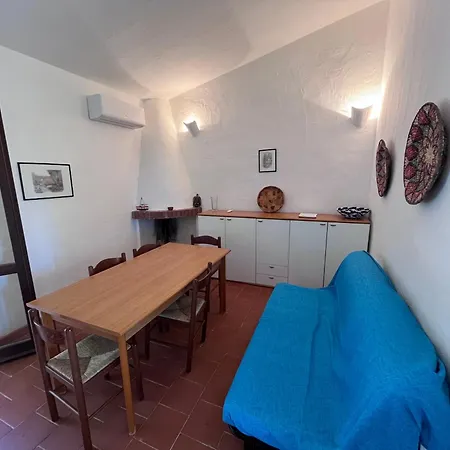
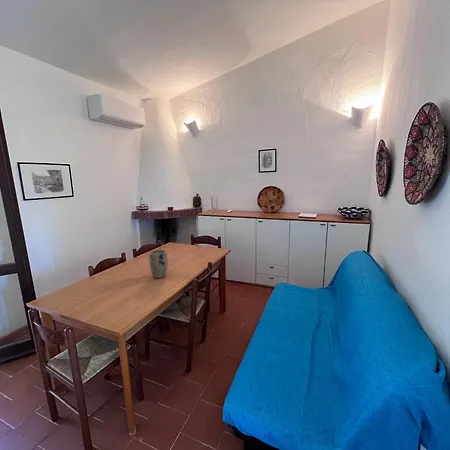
+ plant pot (158, 263)
